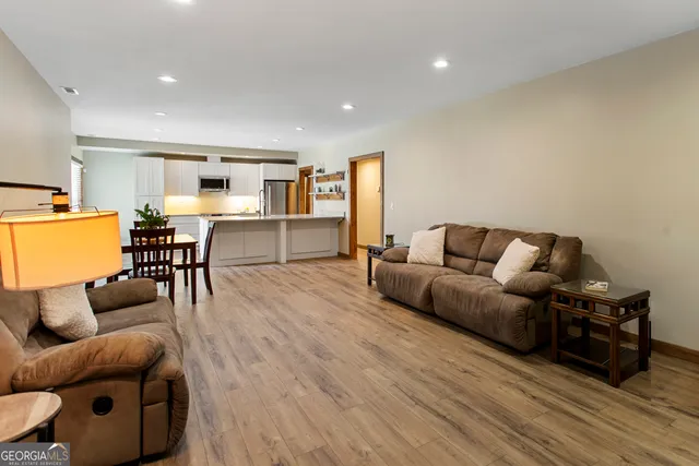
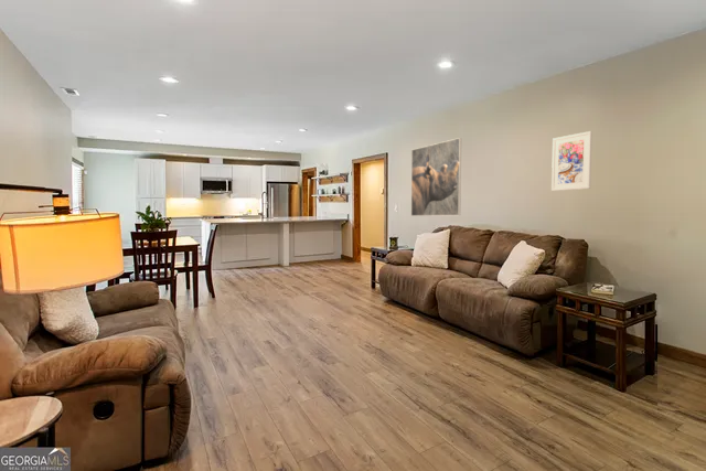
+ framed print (570, 162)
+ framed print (434, 180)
